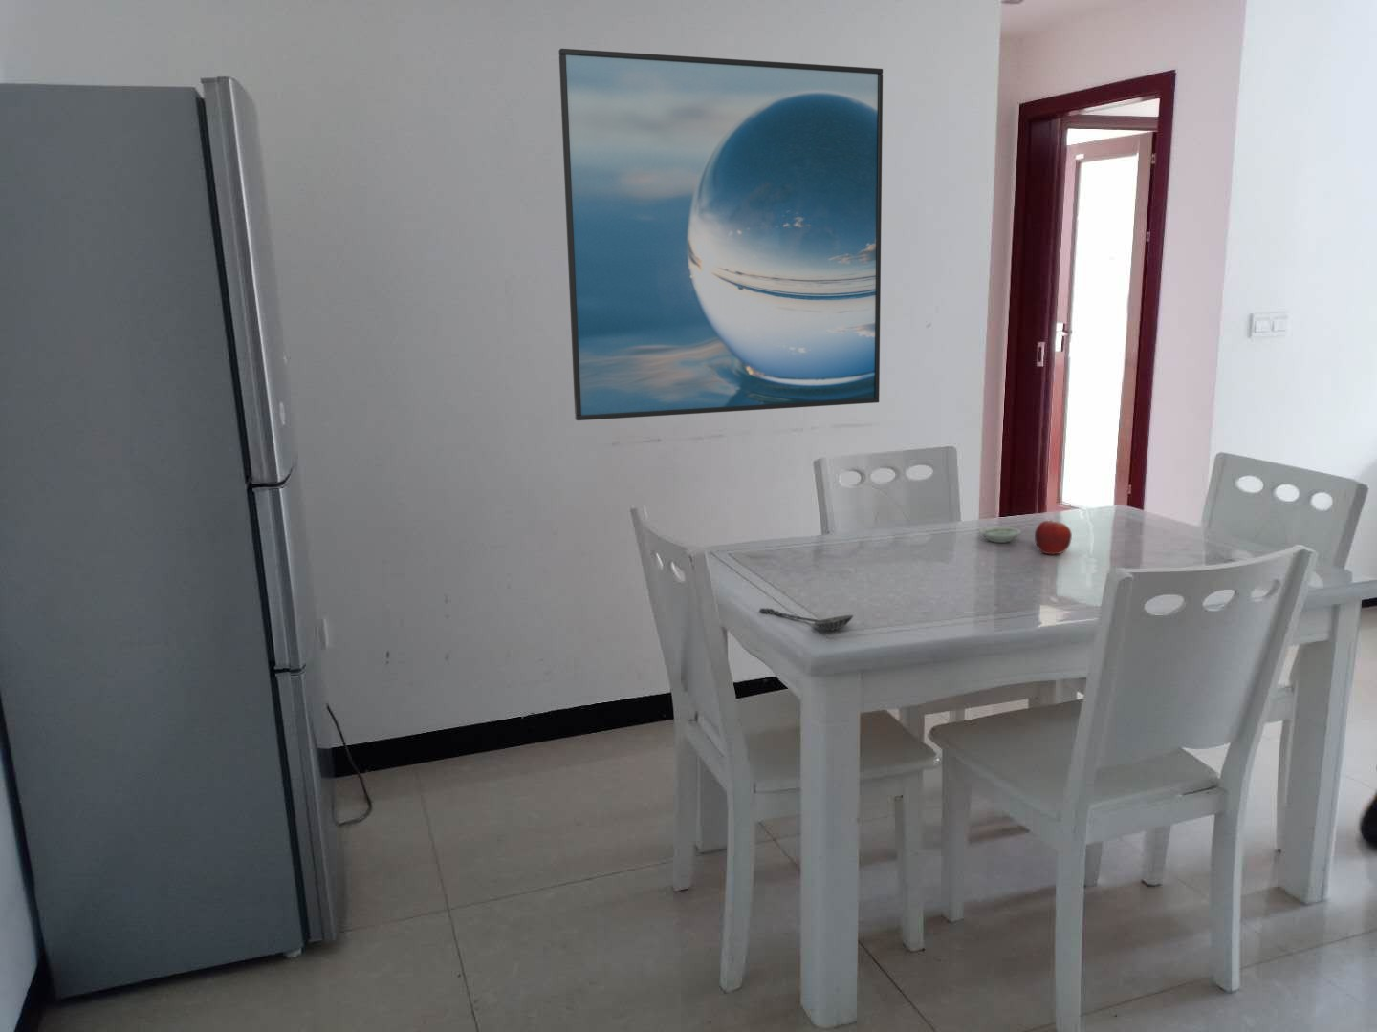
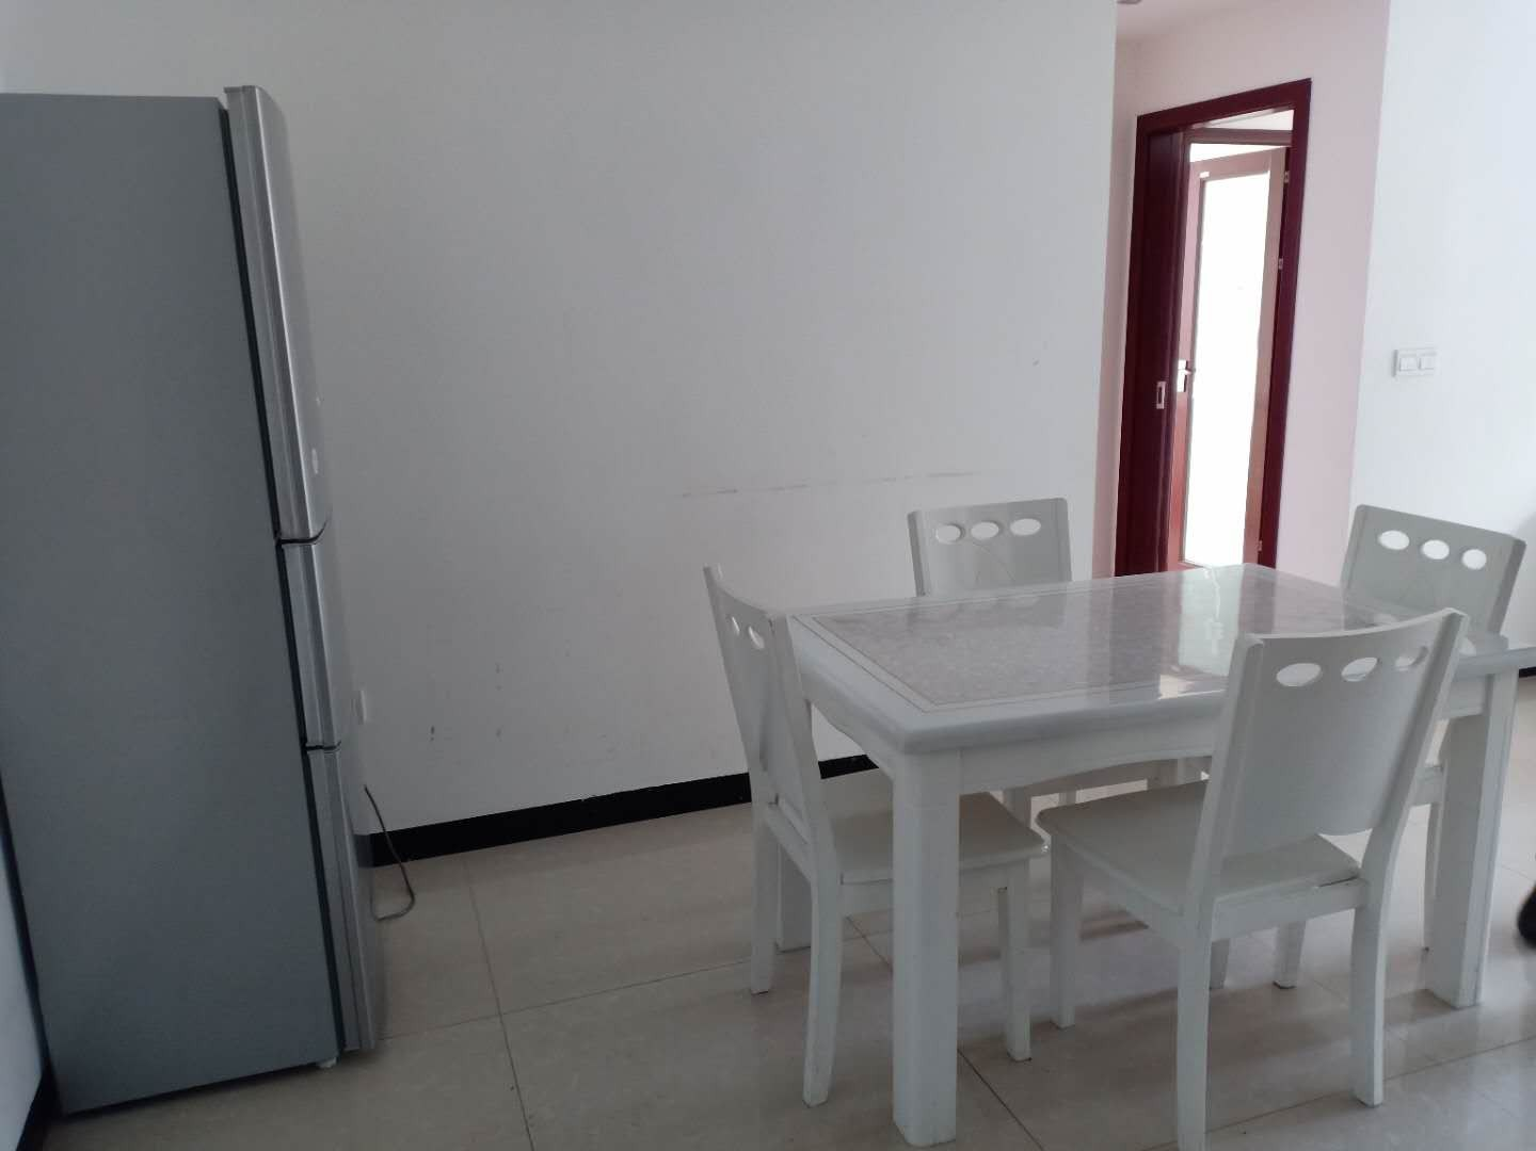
- saucer (1000, 536)
- spoon (802, 617)
- fruit (1053, 537)
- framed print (732, 241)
